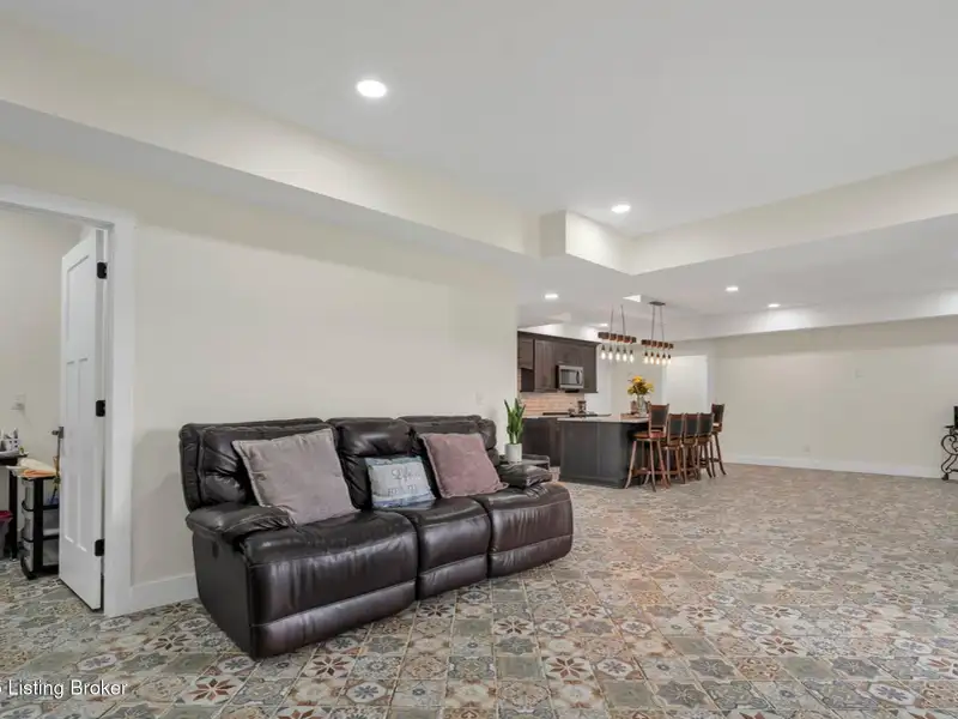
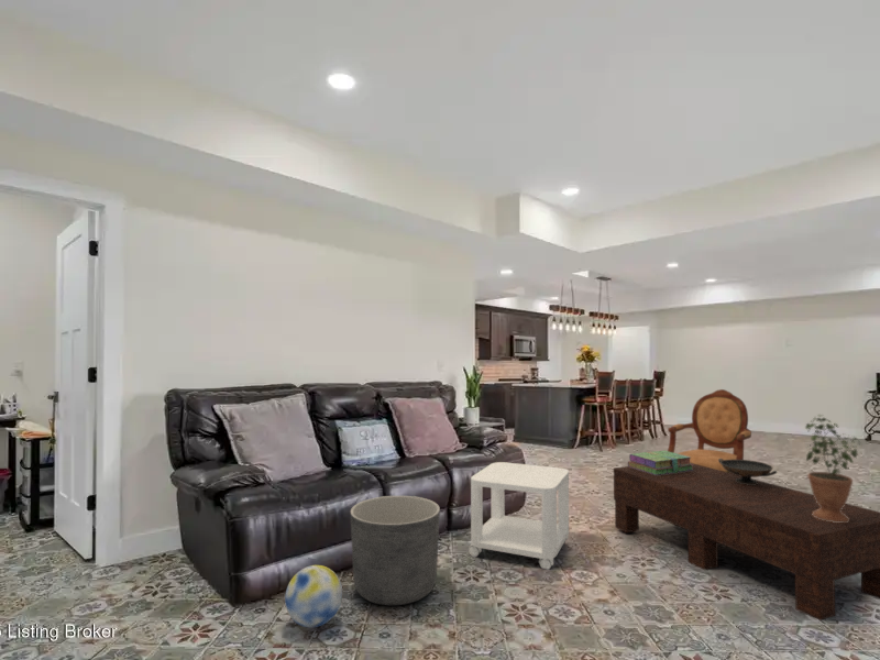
+ coffee table (734, 522)
+ potted plant (831, 465)
+ planter (395, 549)
+ ball (314, 595)
+ decorative bowl (746, 472)
+ side table (517, 517)
+ stack of books (659, 461)
+ armchair (712, 450)
